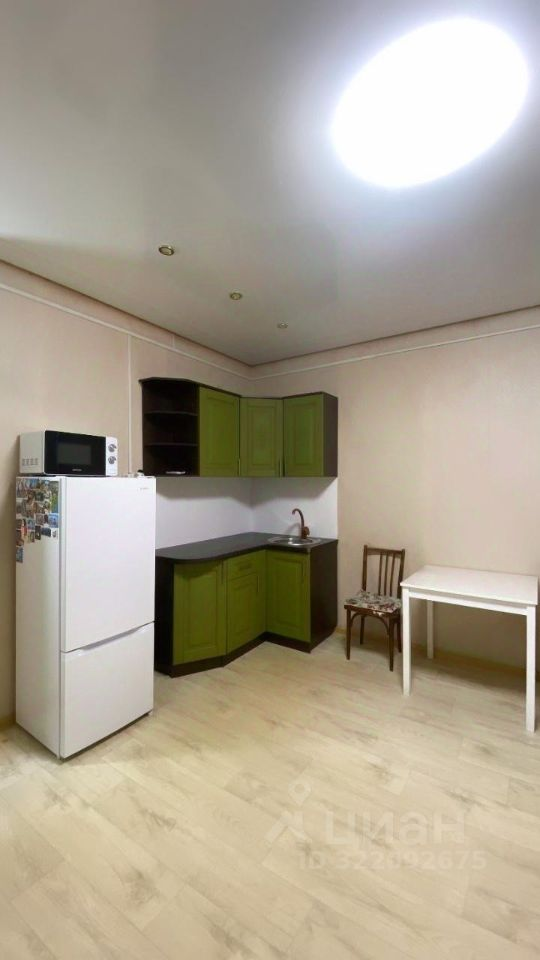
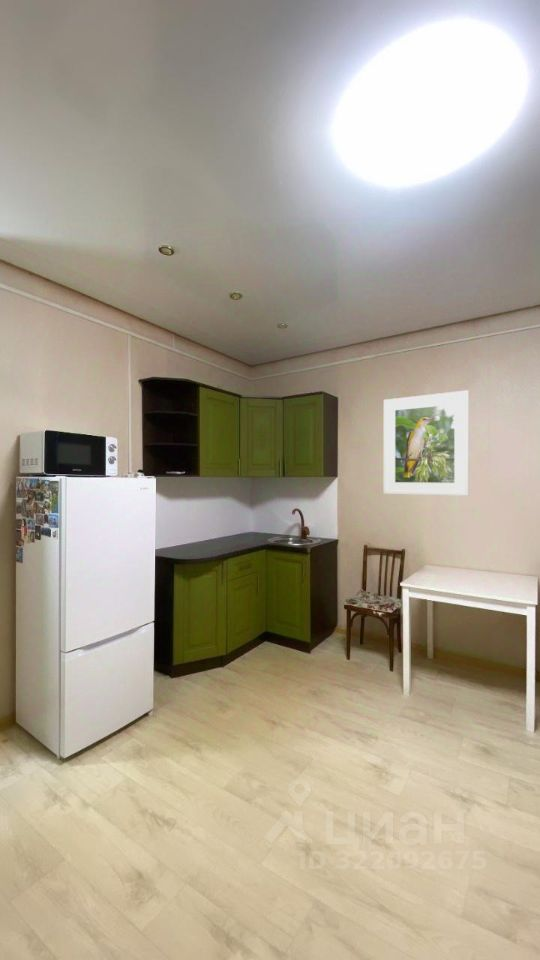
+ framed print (423, 445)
